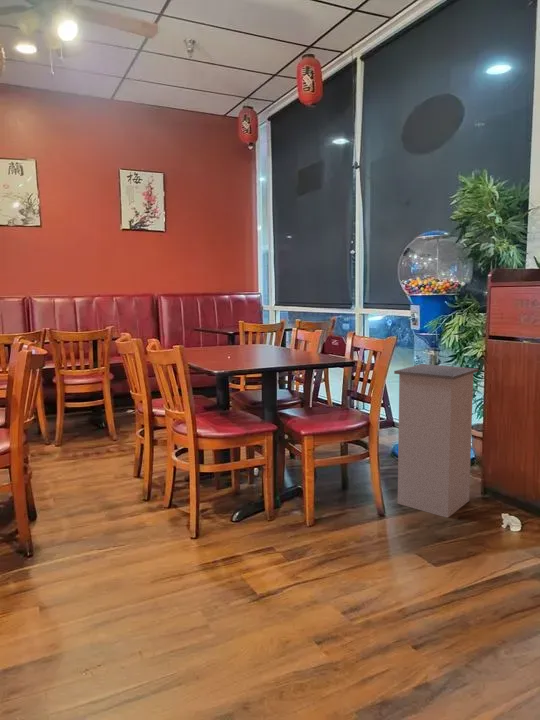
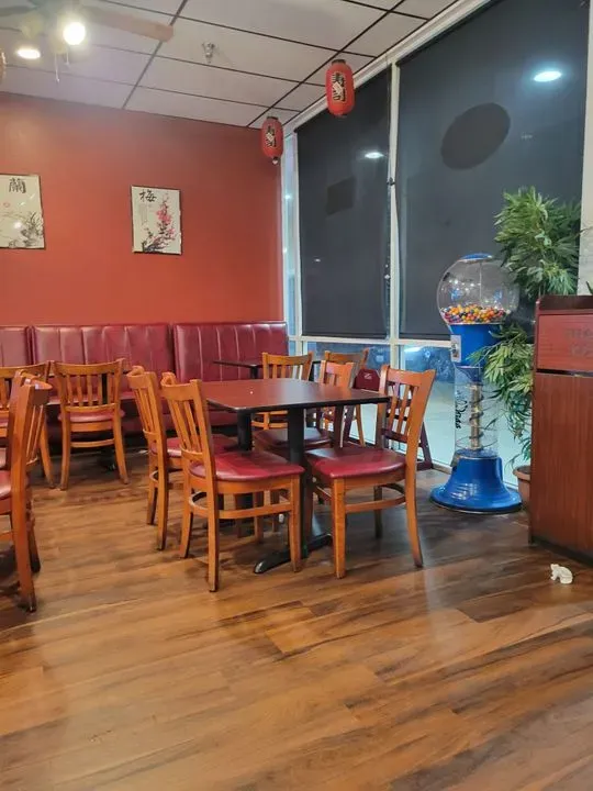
- trash can (435, 435)
